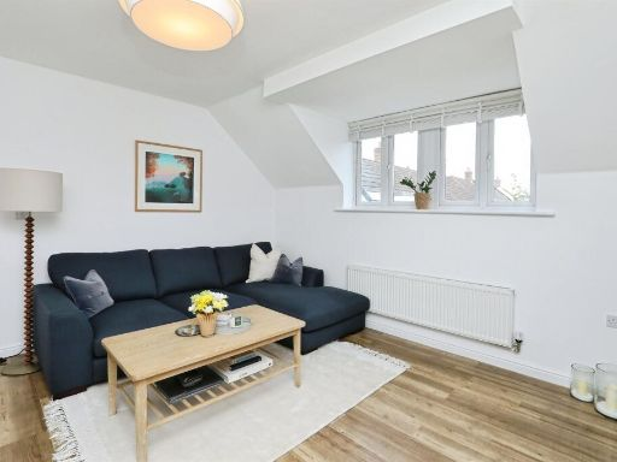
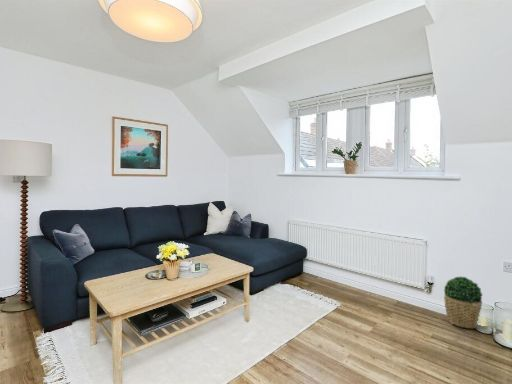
+ potted plant (462, 300)
